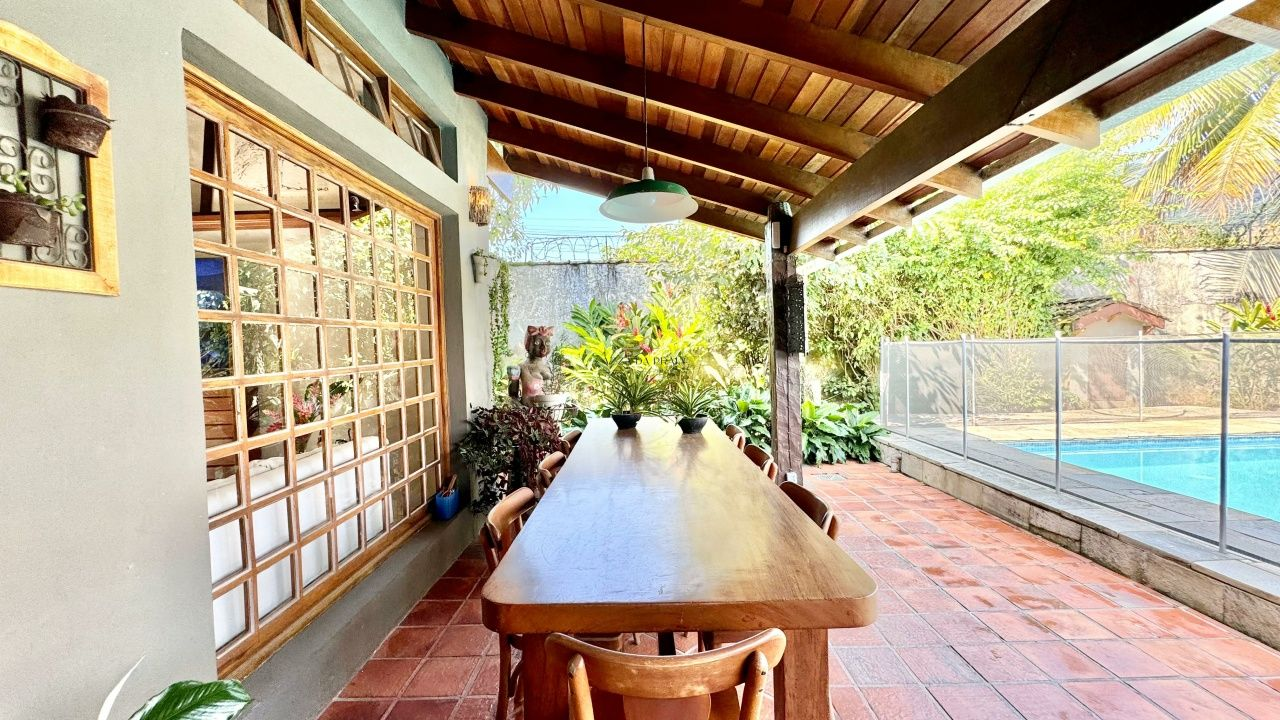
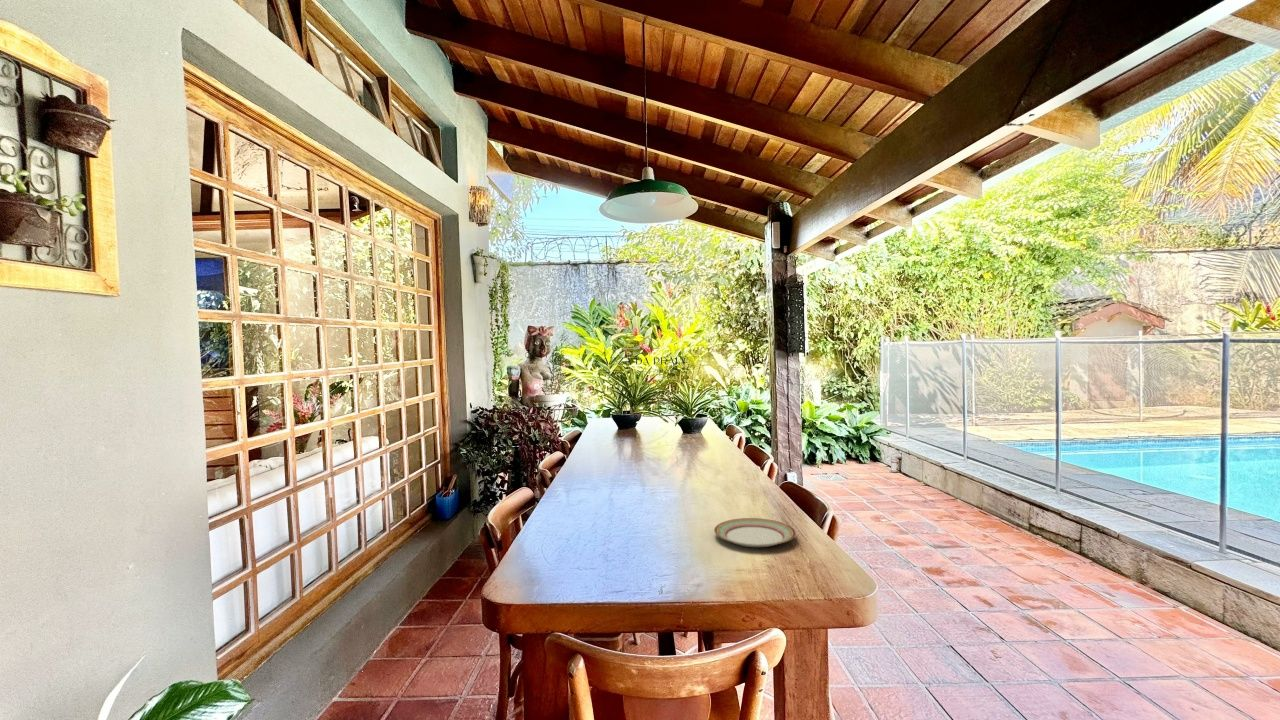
+ plate (754, 534)
